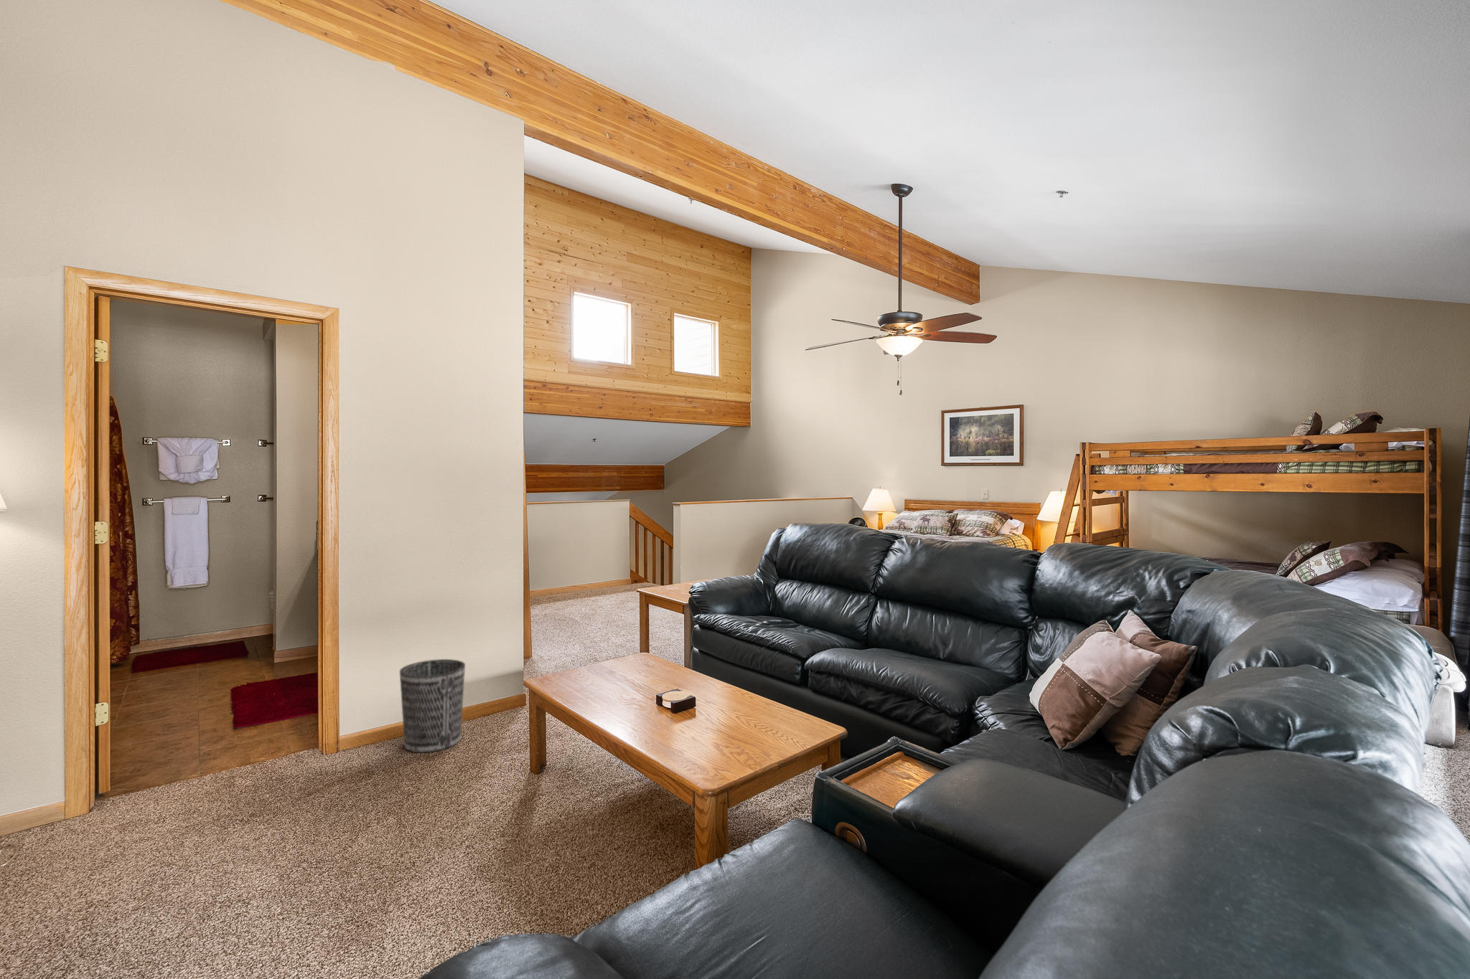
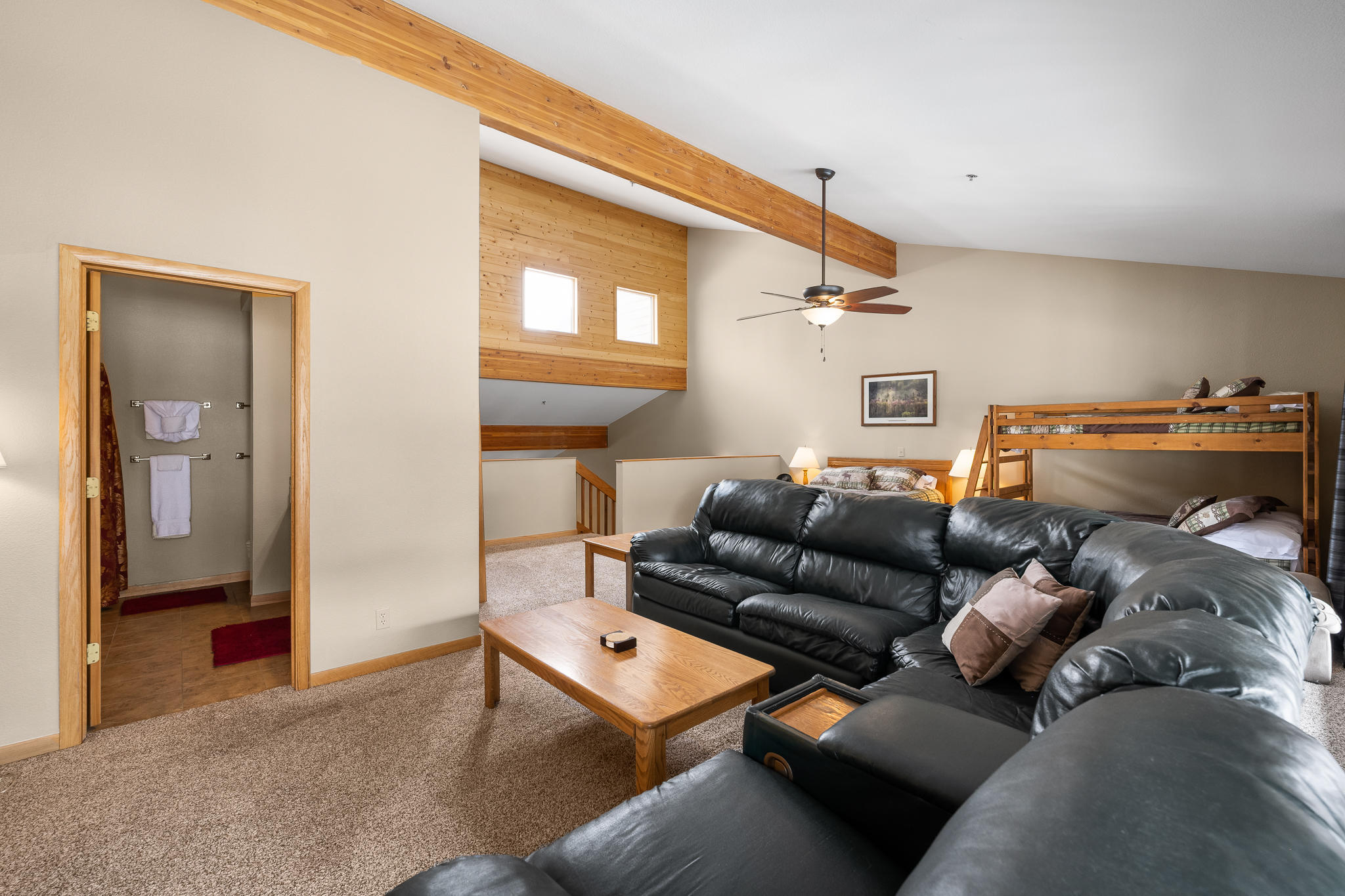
- wastebasket (433, 705)
